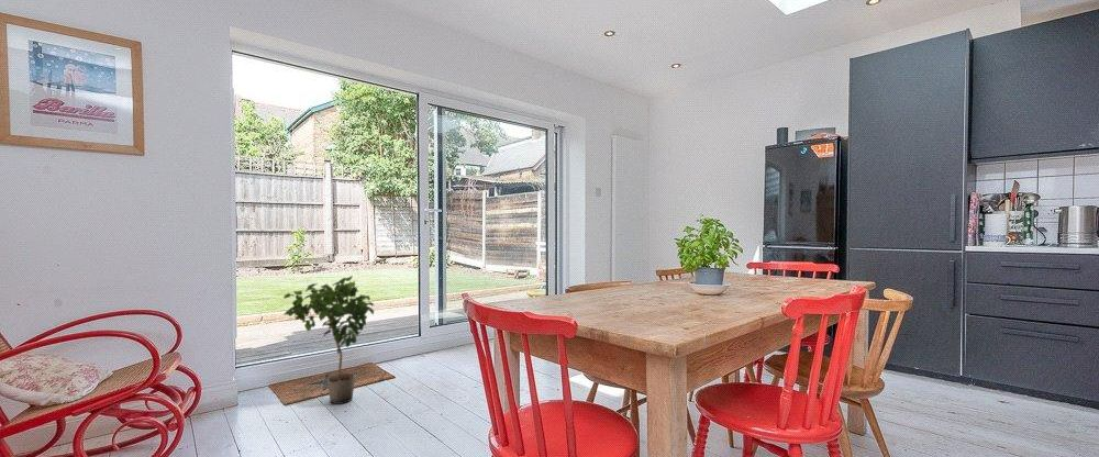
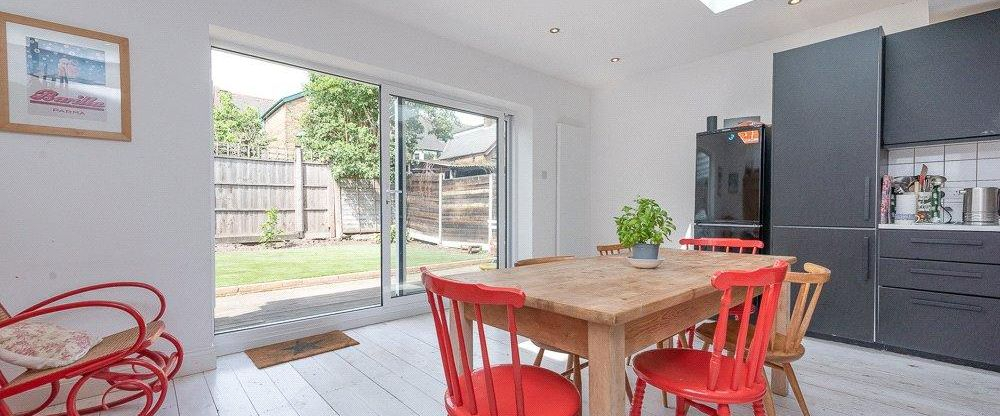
- potted plant (334, 339)
